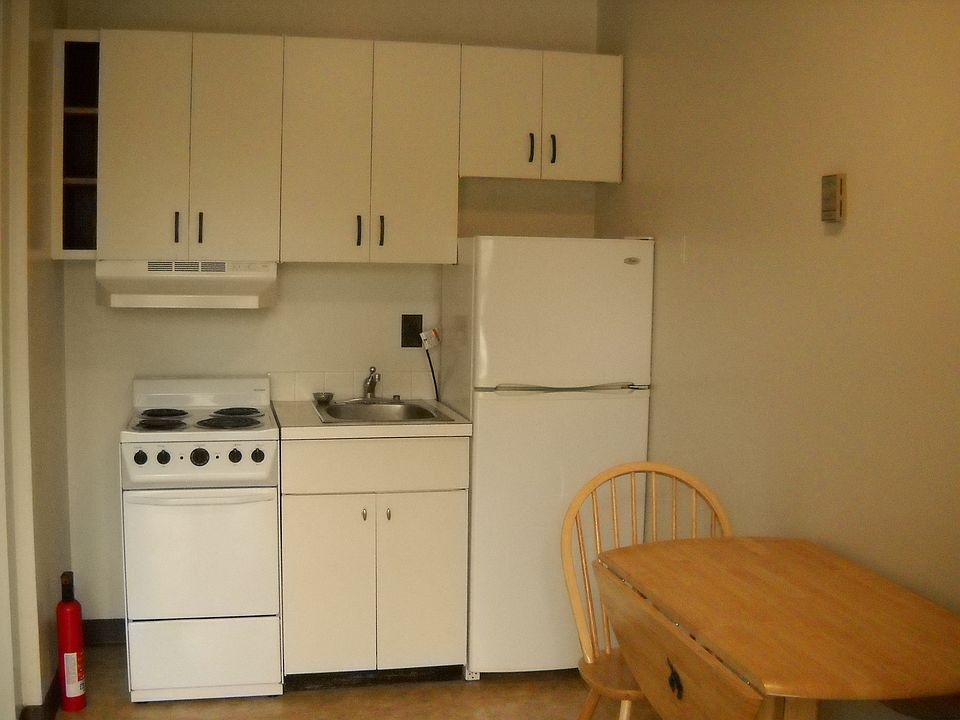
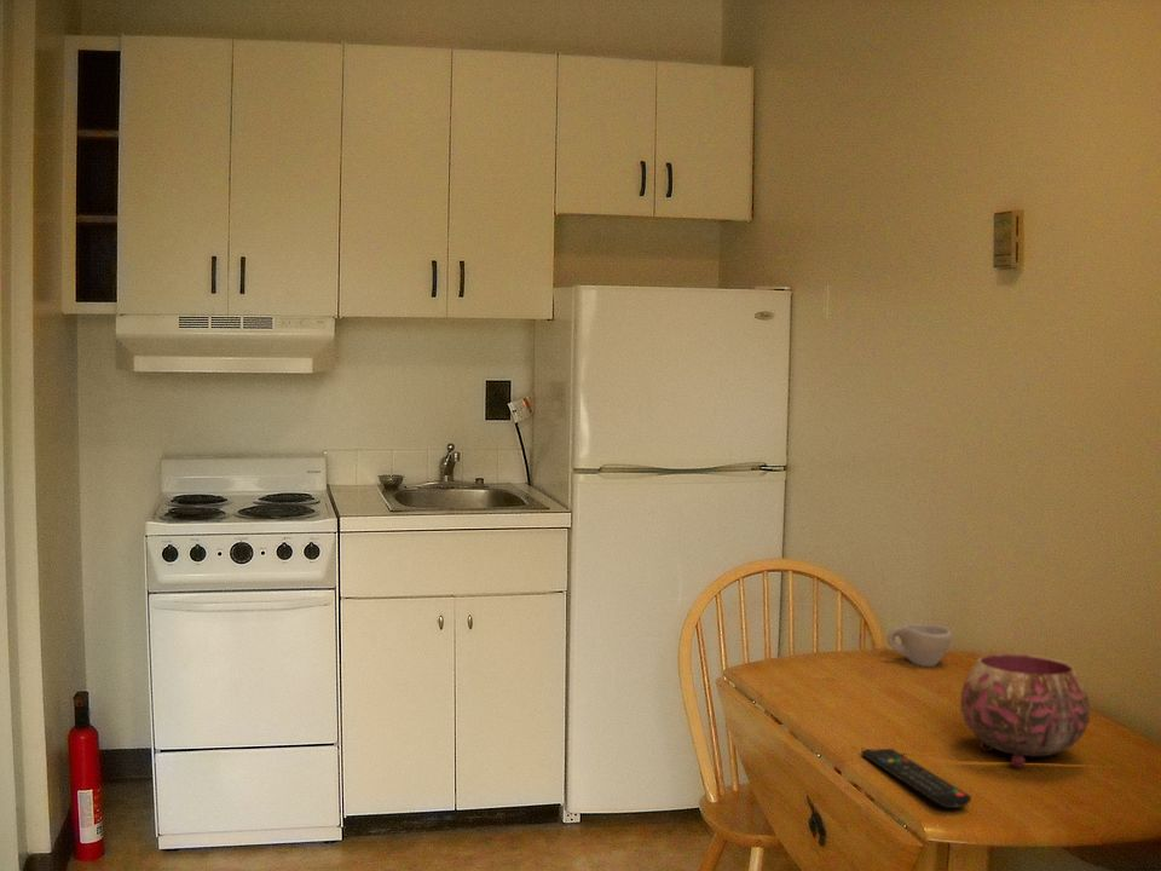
+ cup (918, 645)
+ bowl (1023, 710)
+ remote control (913, 777)
